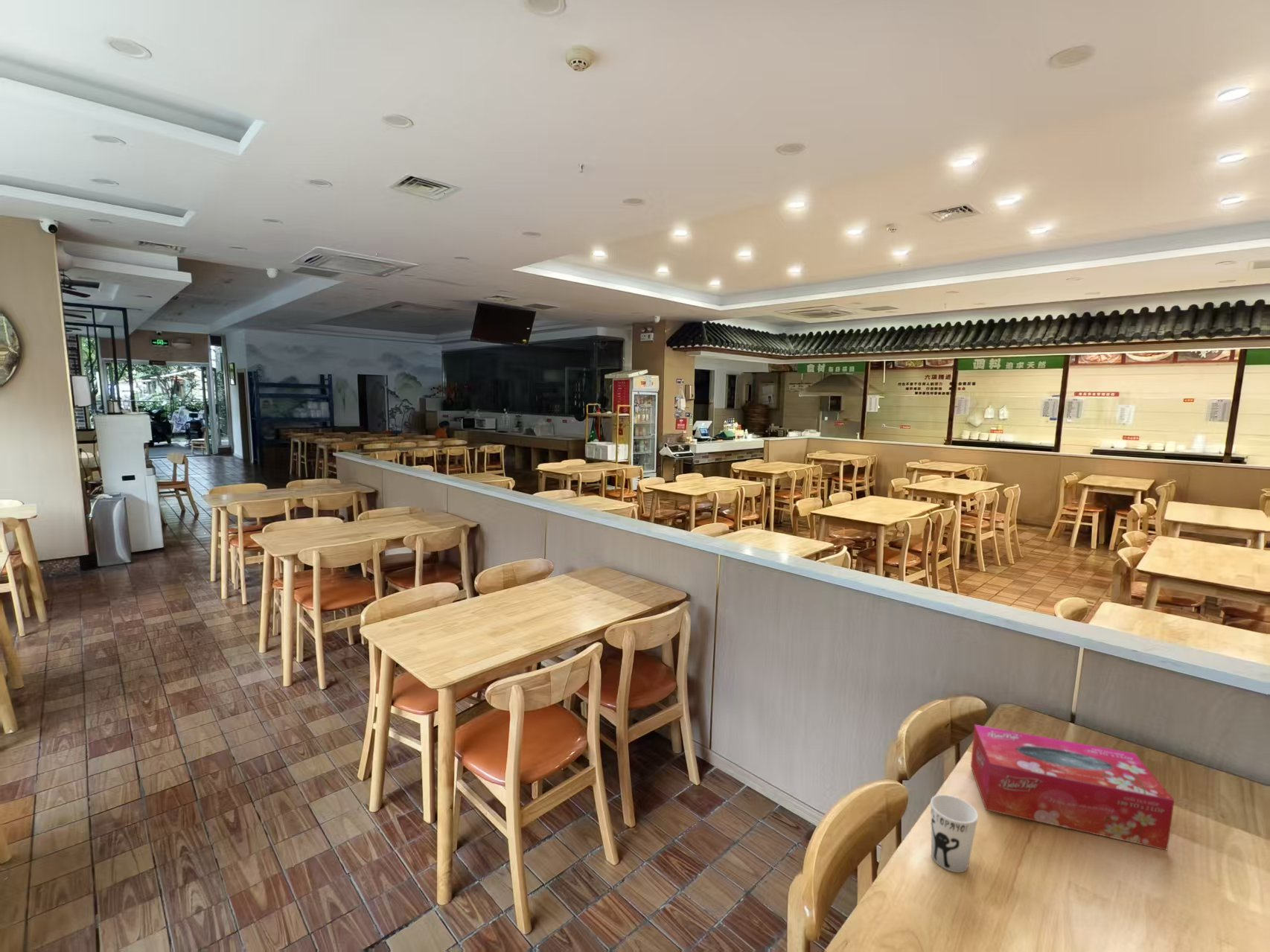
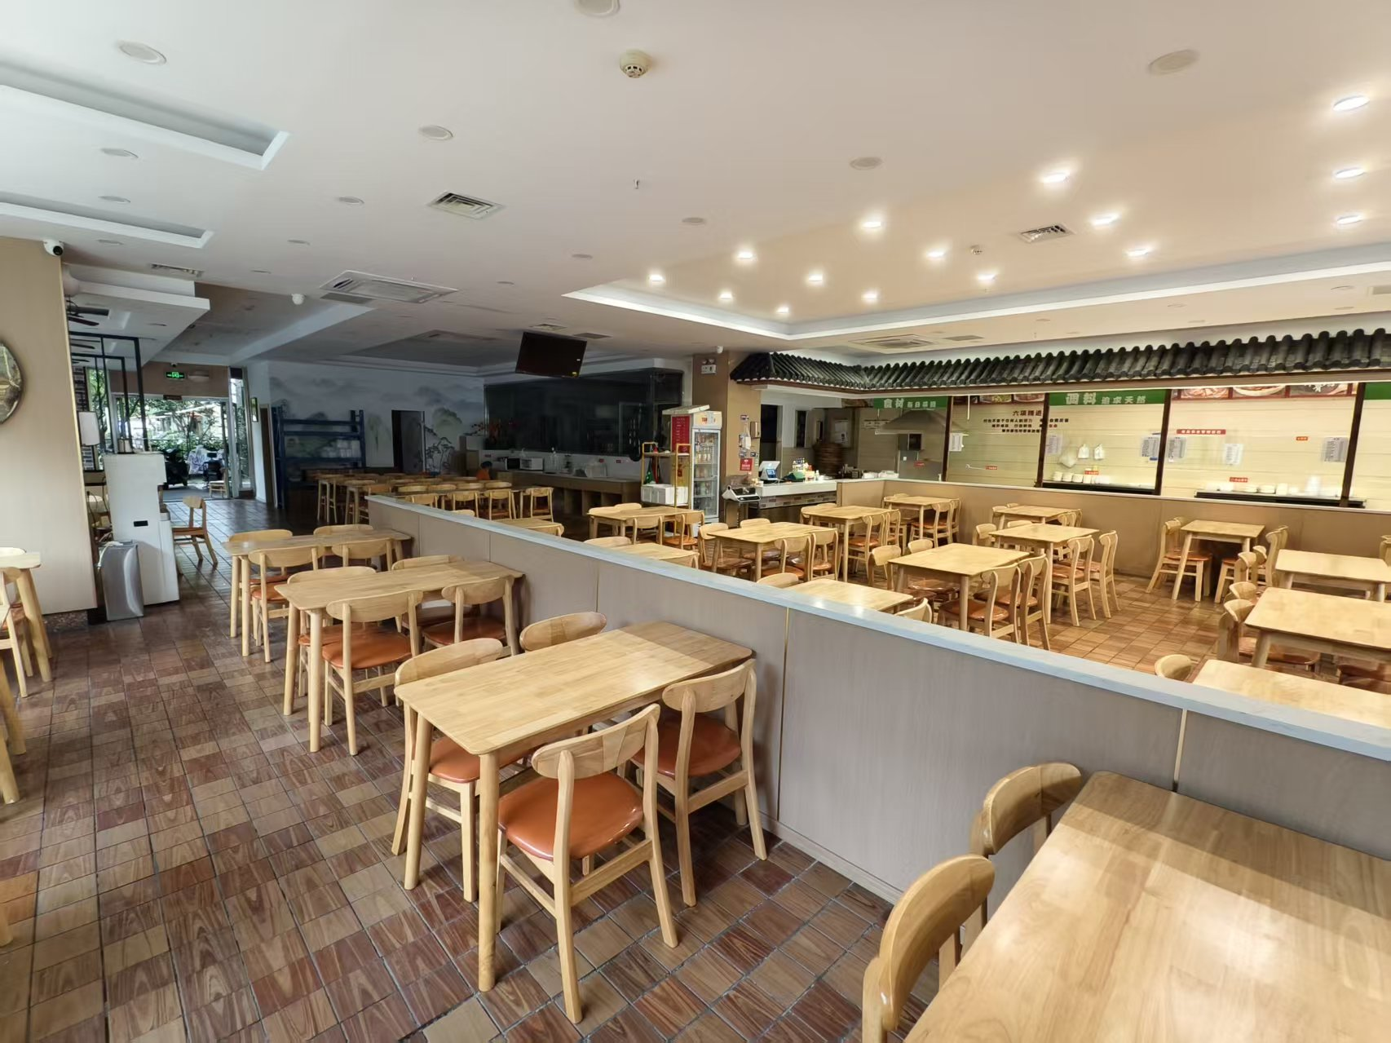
- cup (951, 834)
- tissue box (1061, 781)
